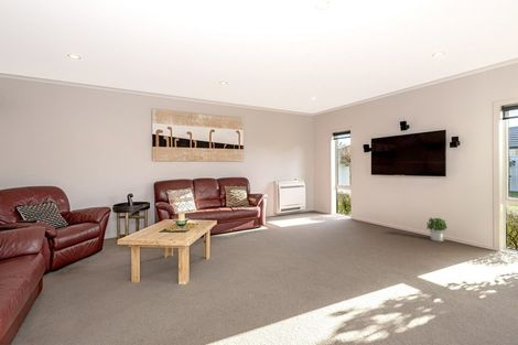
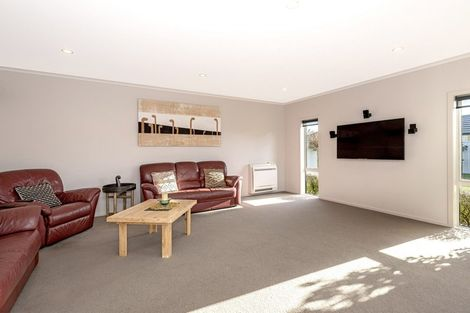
- potted plant (435, 228)
